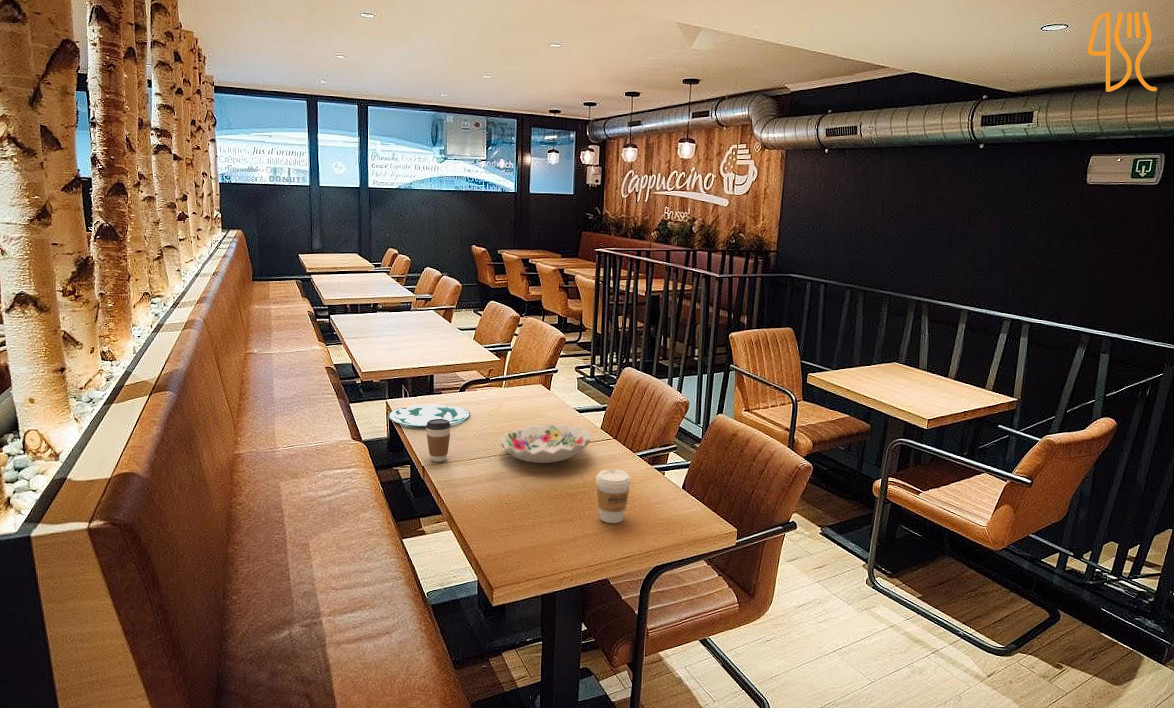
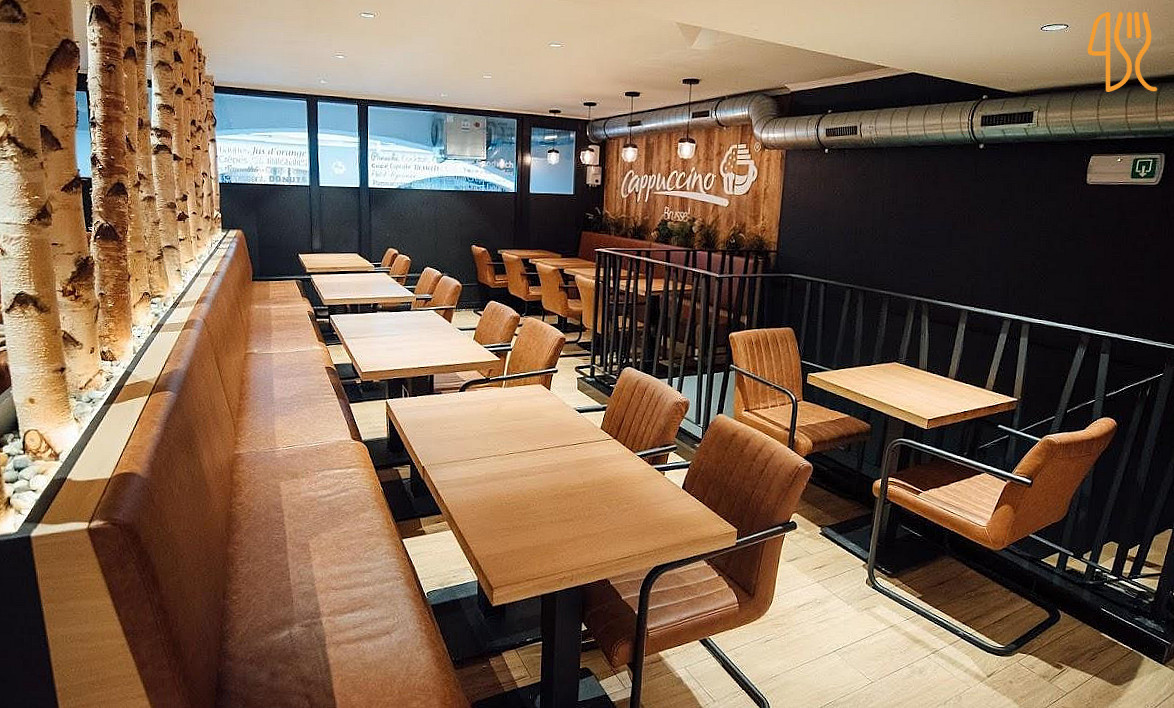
- coffee cup (612, 495)
- decorative bowl (545, 444)
- coffee cup (438, 440)
- plate (429, 411)
